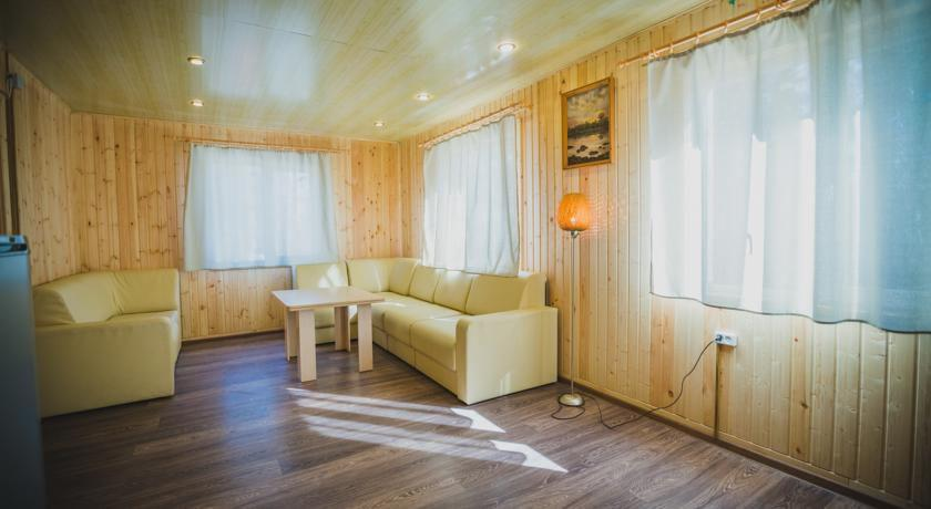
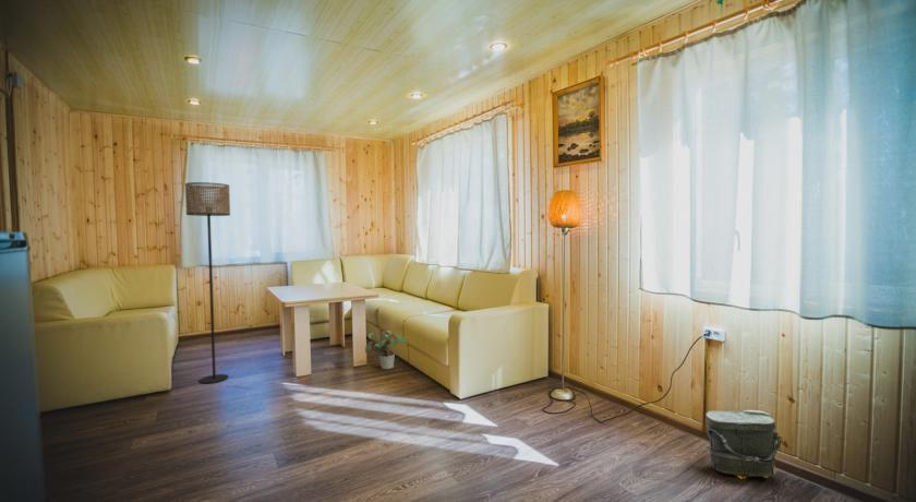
+ potted plant (382, 349)
+ bag (743, 444)
+ floor lamp (210, 283)
